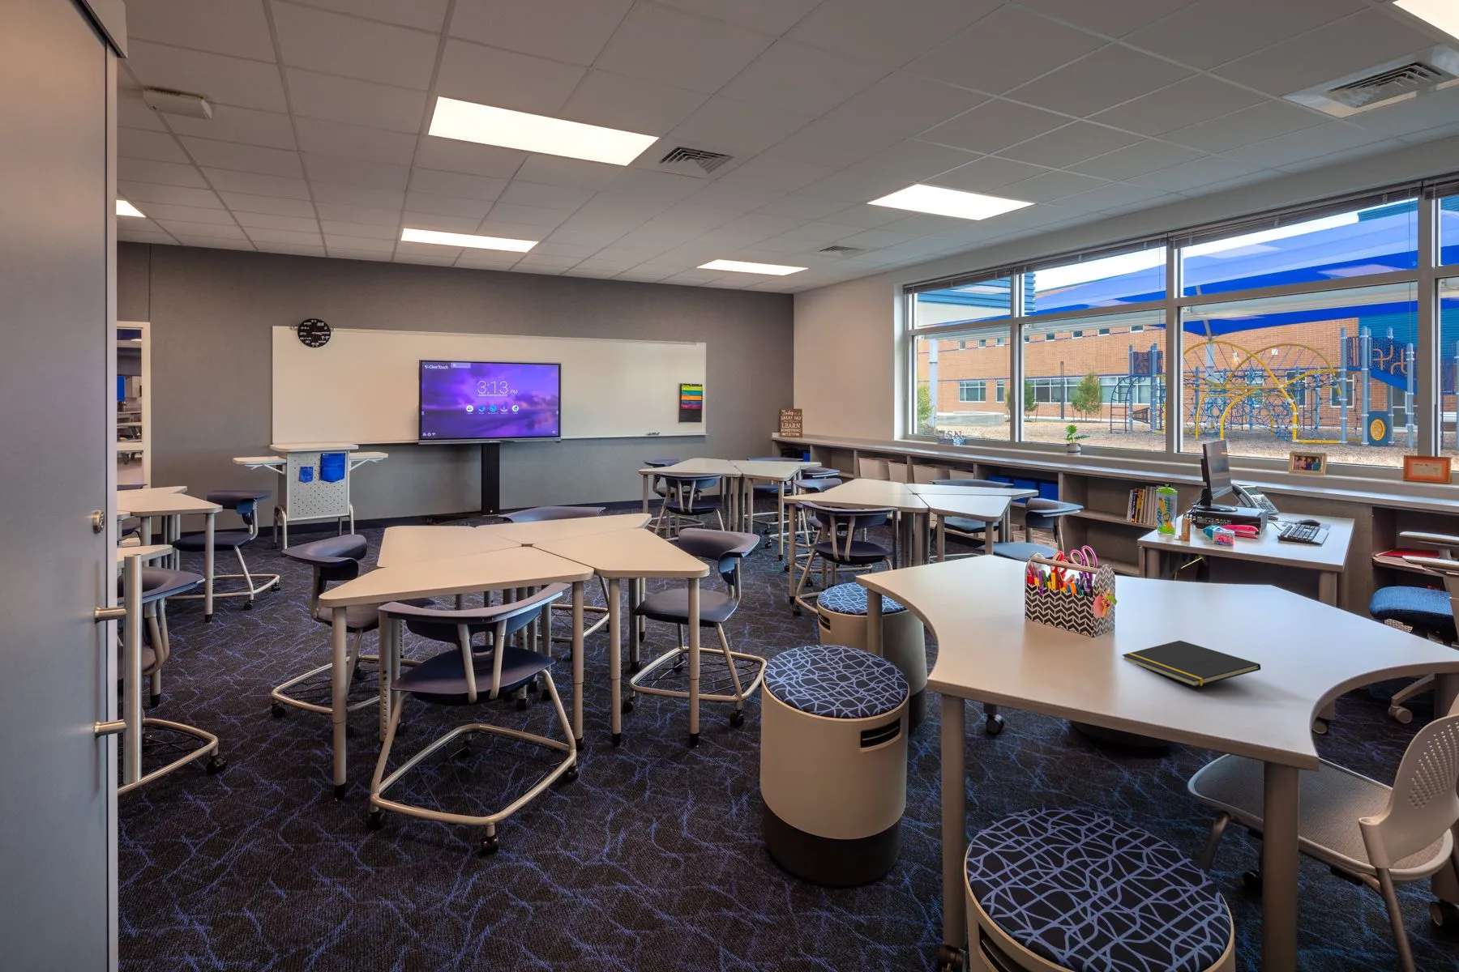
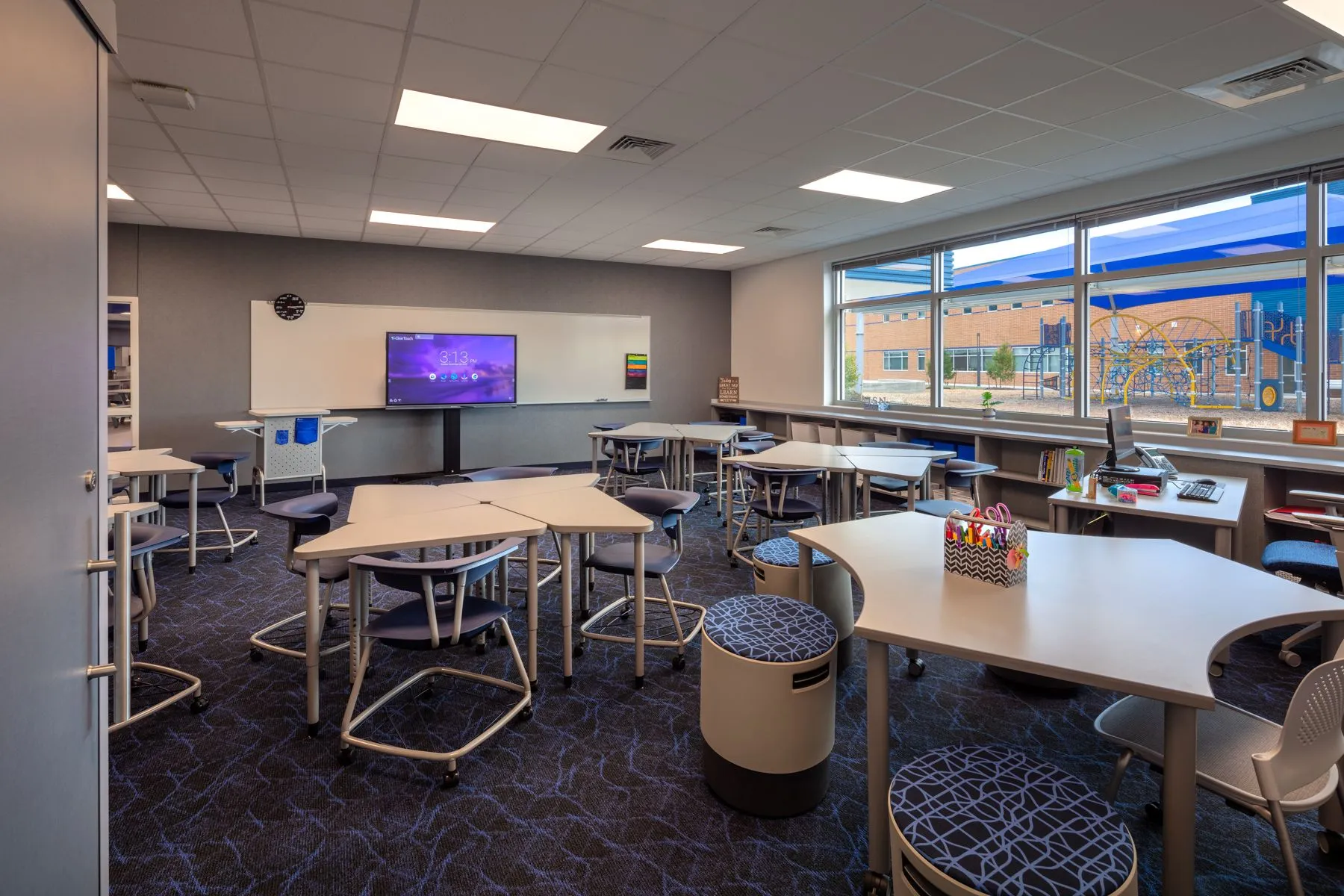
- notepad (1187, 662)
